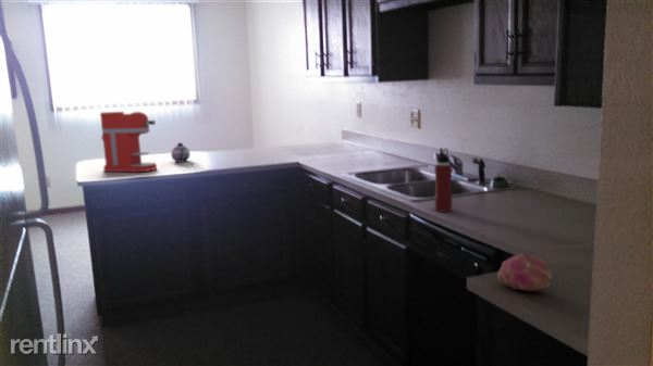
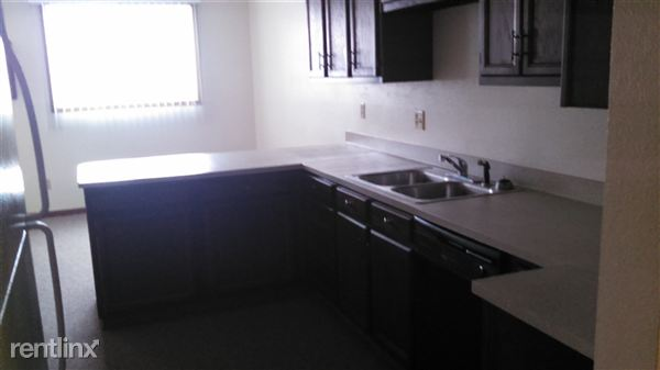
- fruit (523, 270)
- coffee maker (128, 140)
- water bottle (443, 178)
- teapot (180, 151)
